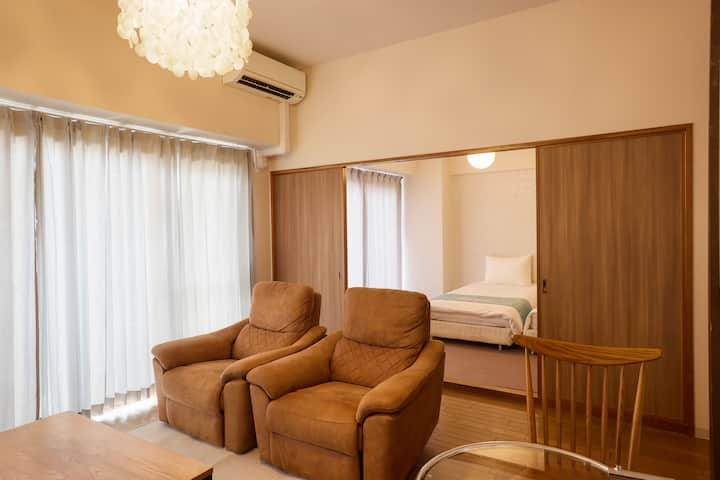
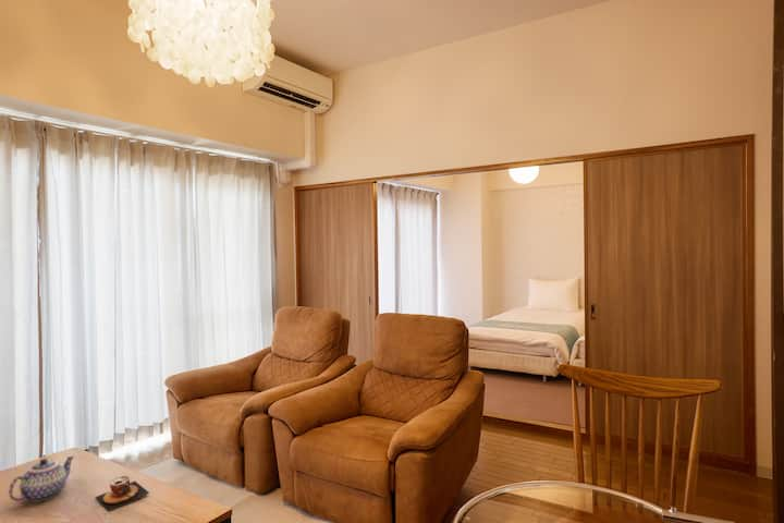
+ teapot (44, 477)
+ teacup (122, 487)
